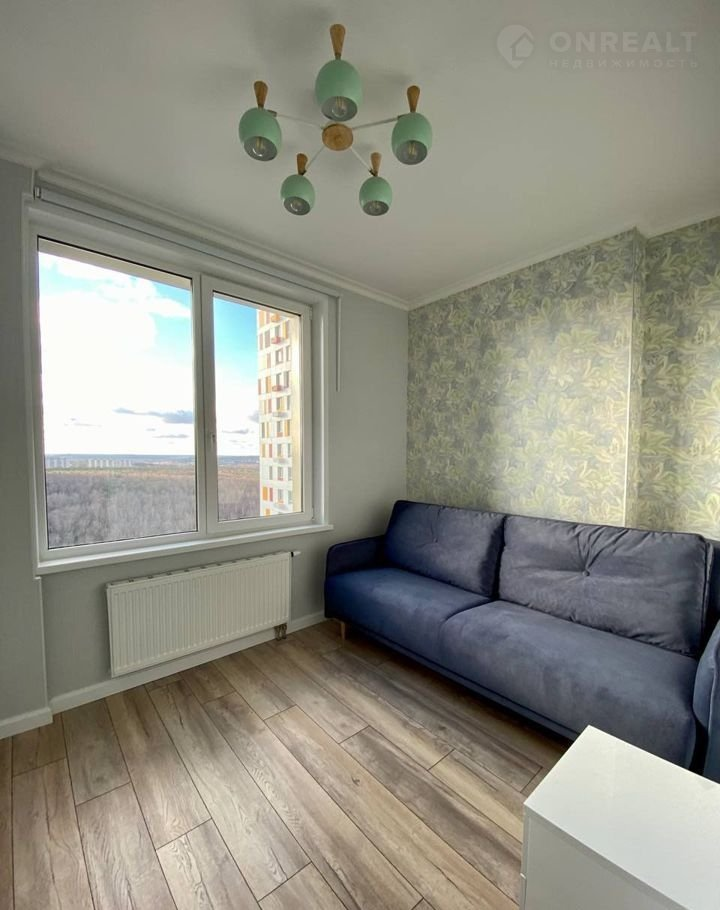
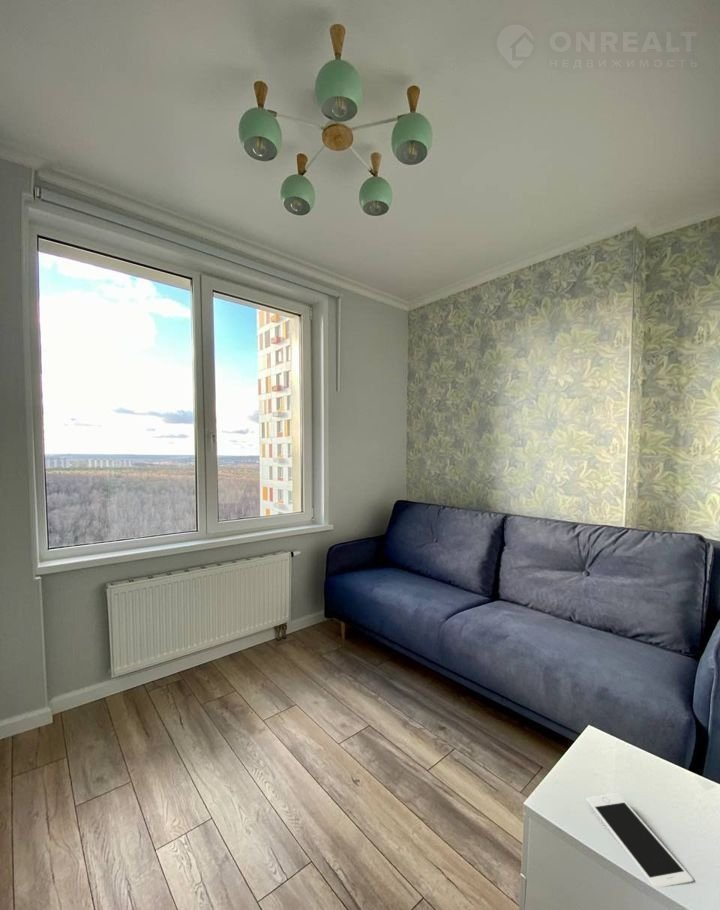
+ cell phone (634, 836)
